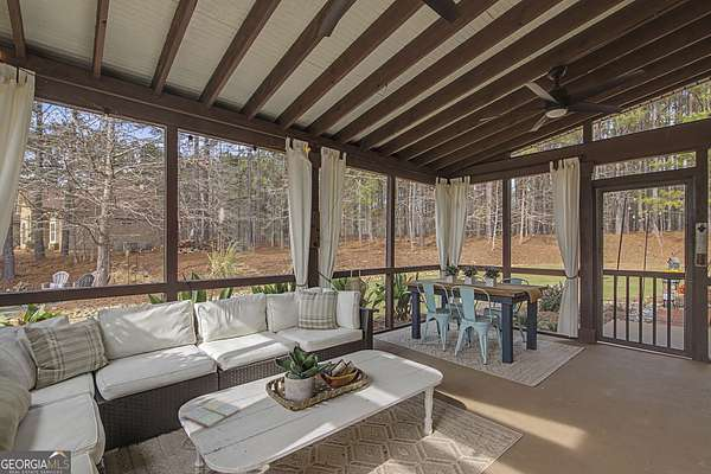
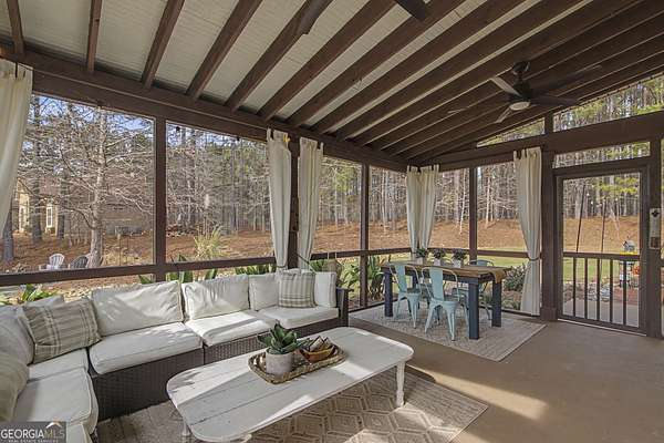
- drink coaster (212, 411)
